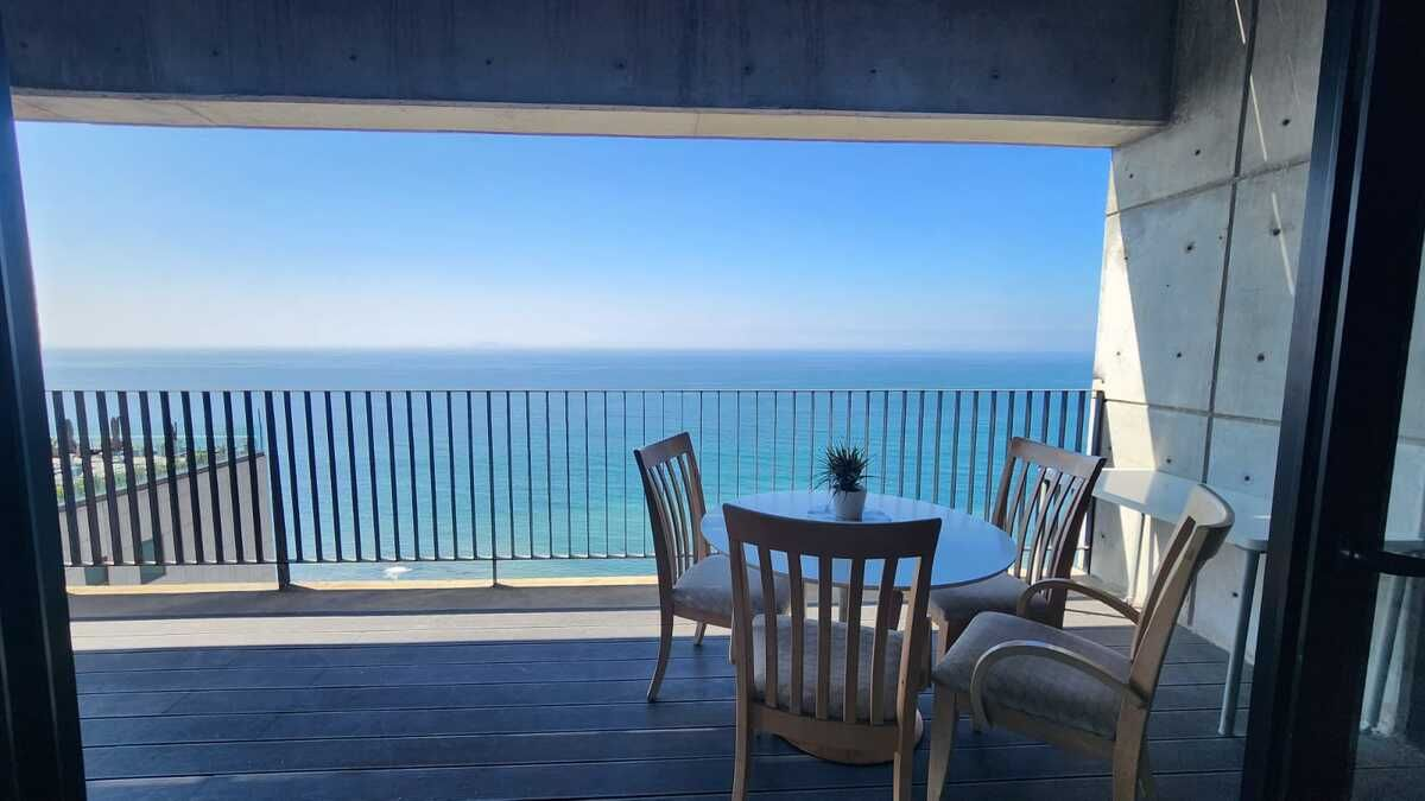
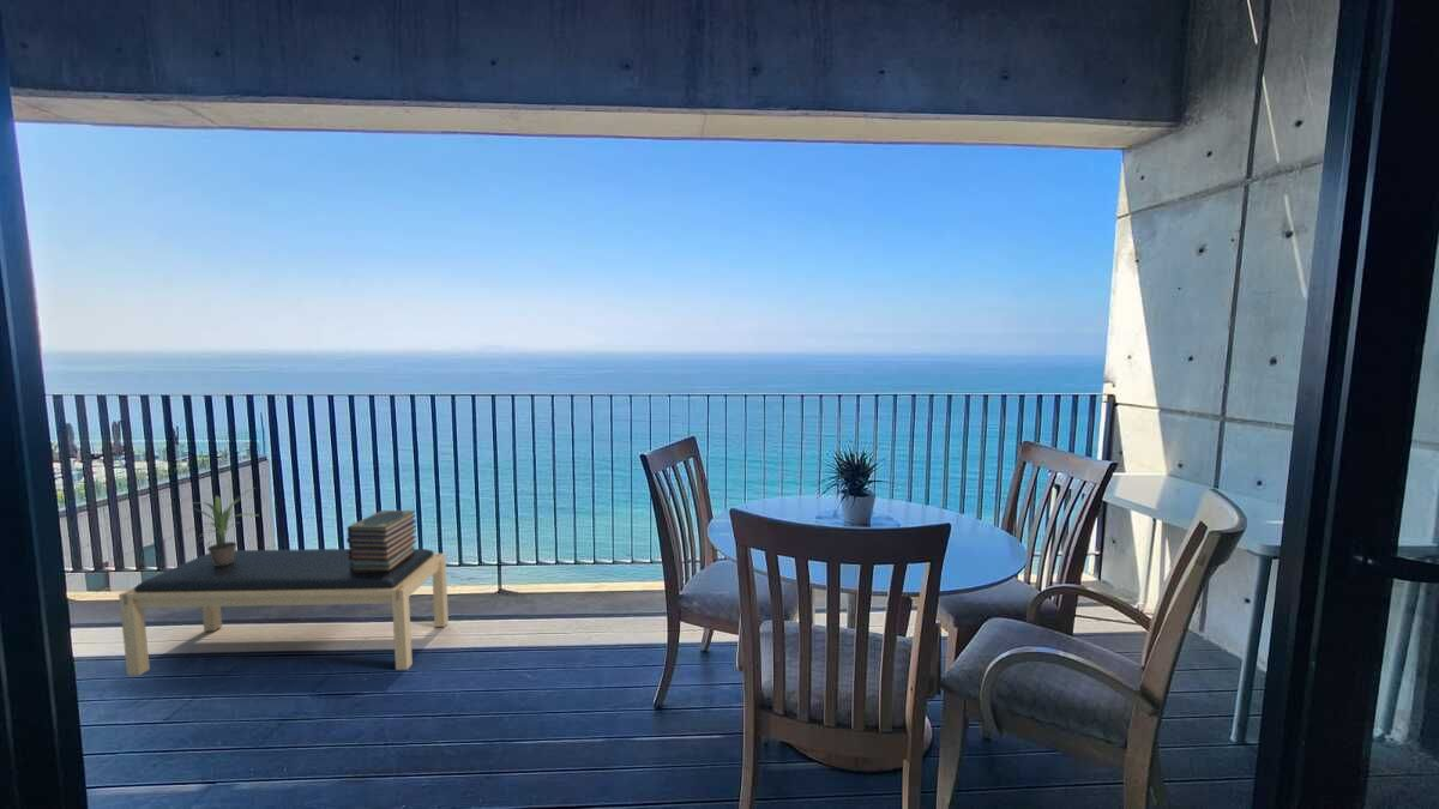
+ potted plant (219, 527)
+ bench (300, 604)
+ book stack (384, 539)
